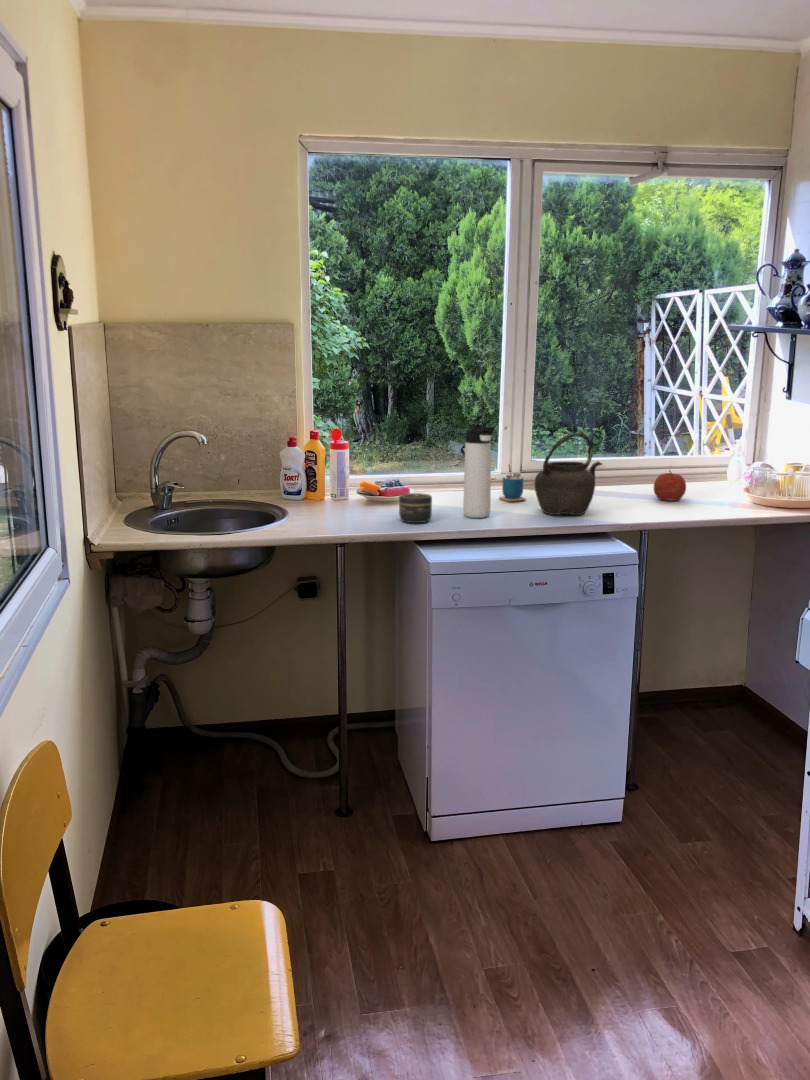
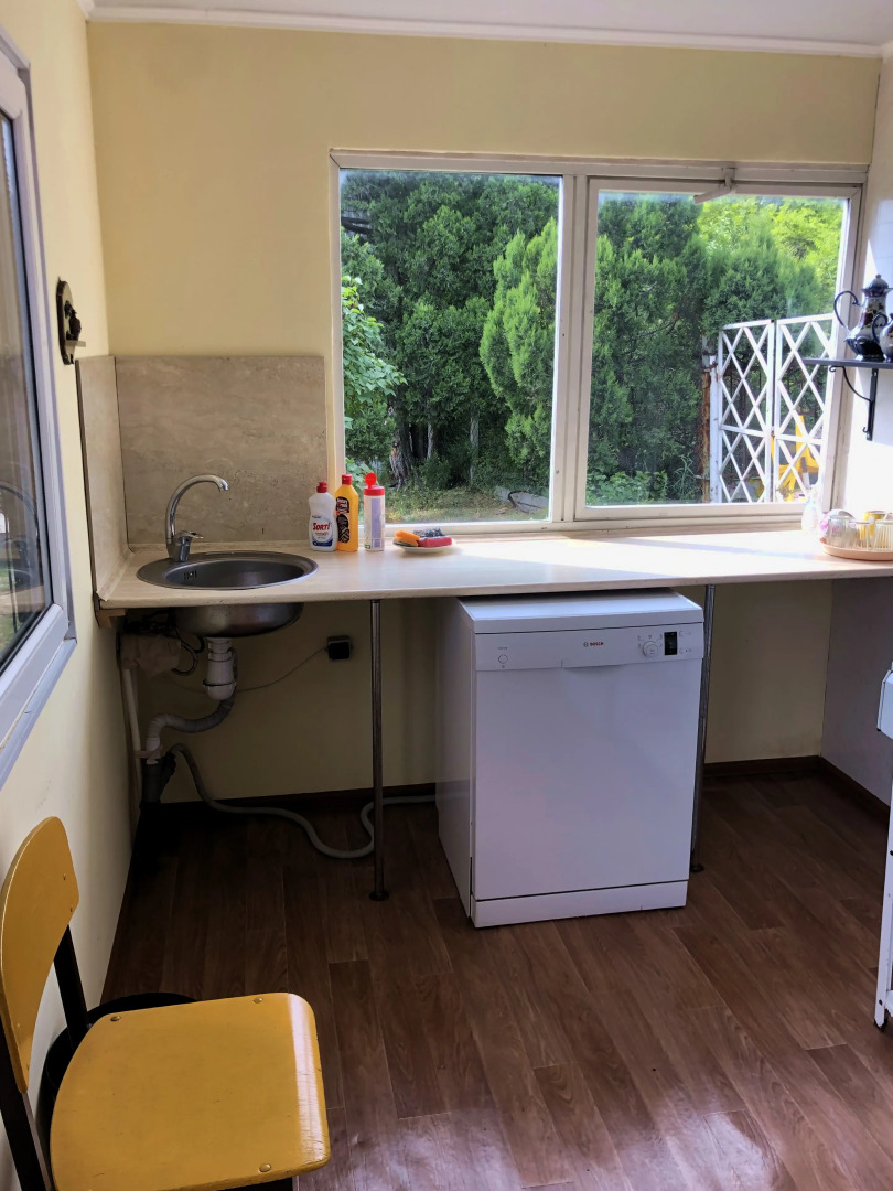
- thermos bottle (480, 471)
- jar (415, 507)
- cup (512, 481)
- kettle (572, 472)
- fruit (669, 484)
